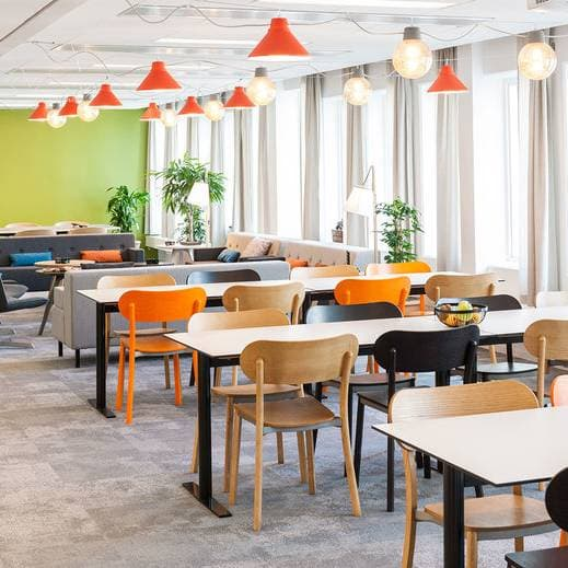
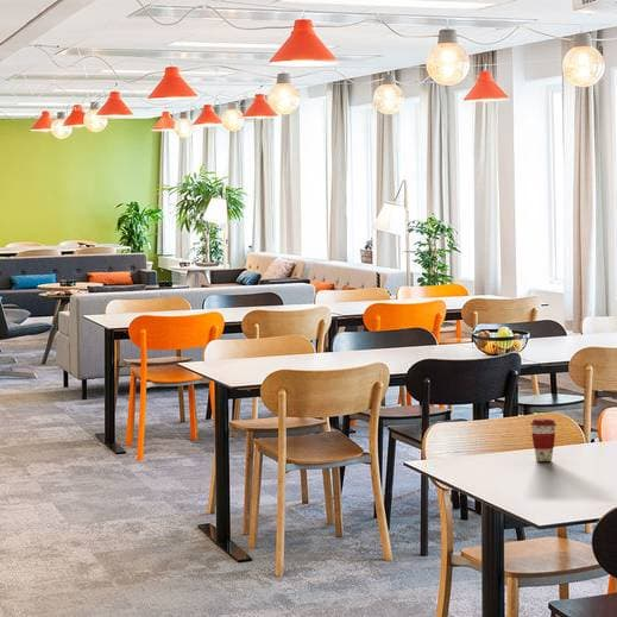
+ coffee cup (543, 440)
